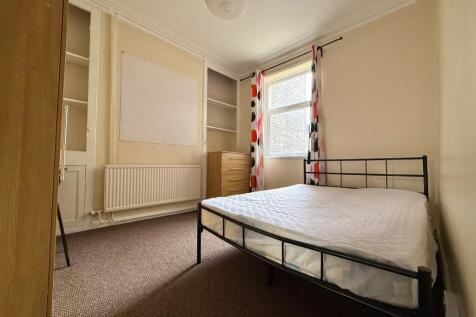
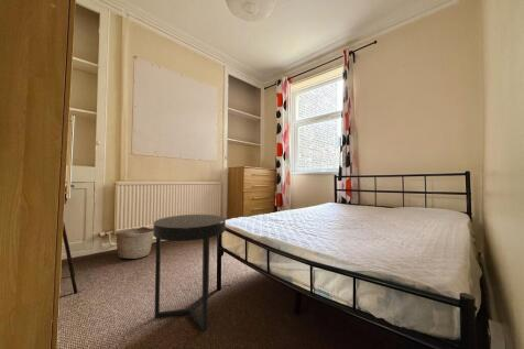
+ basket (135, 241)
+ side table (203, 265)
